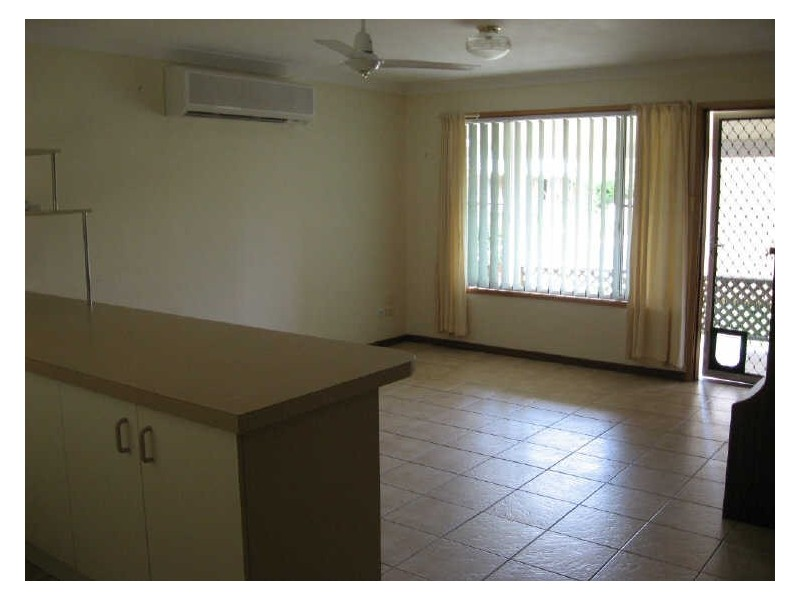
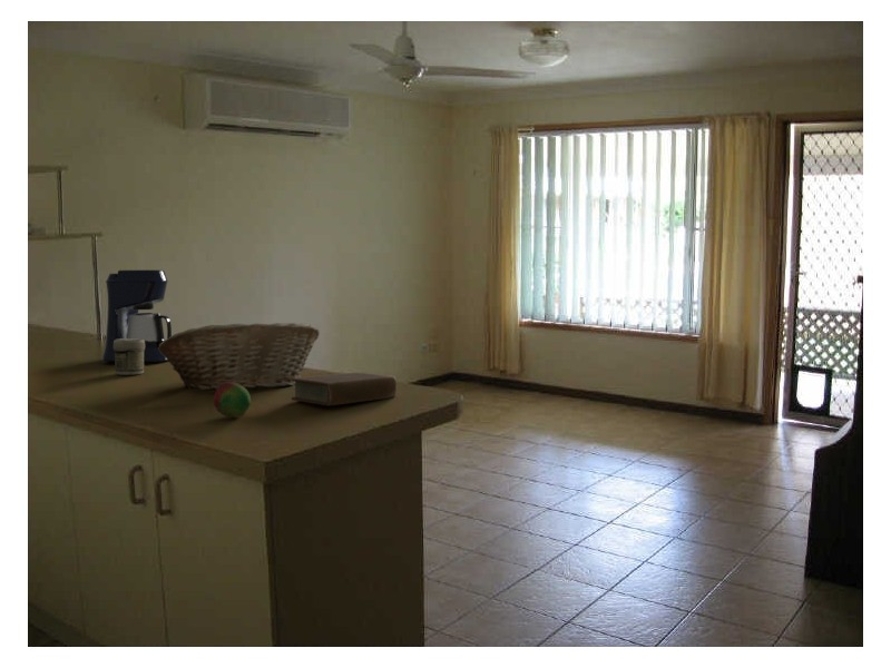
+ coffee maker (138, 314)
+ fruit (233, 400)
+ jar (129, 356)
+ fruit basket (242, 353)
+ book (344, 387)
